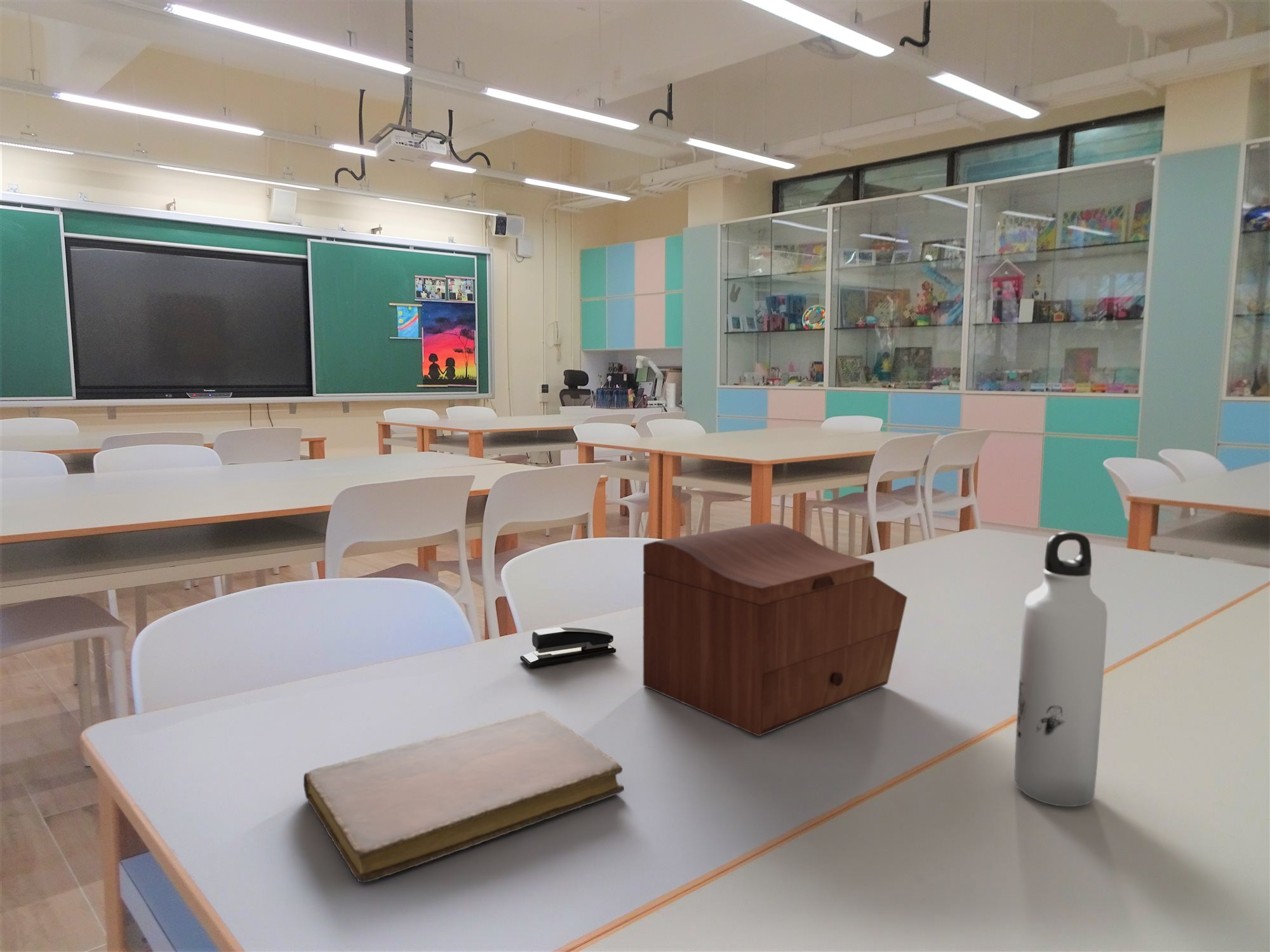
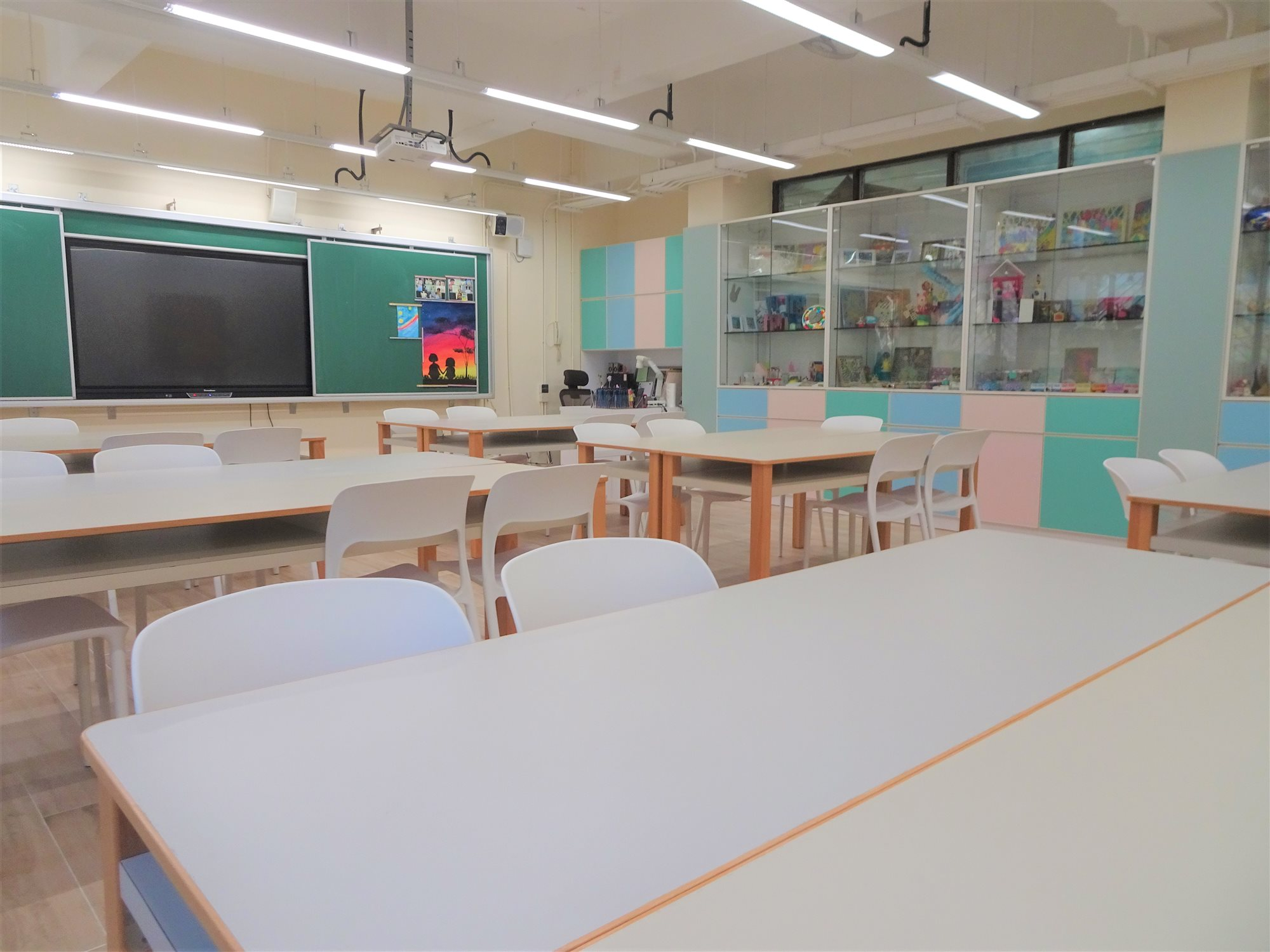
- stapler (569, 642)
- notebook (464, 780)
- sewing box (780, 611)
- water bottle (1061, 664)
